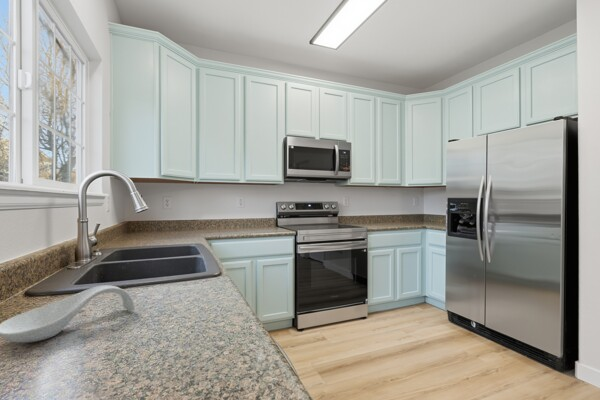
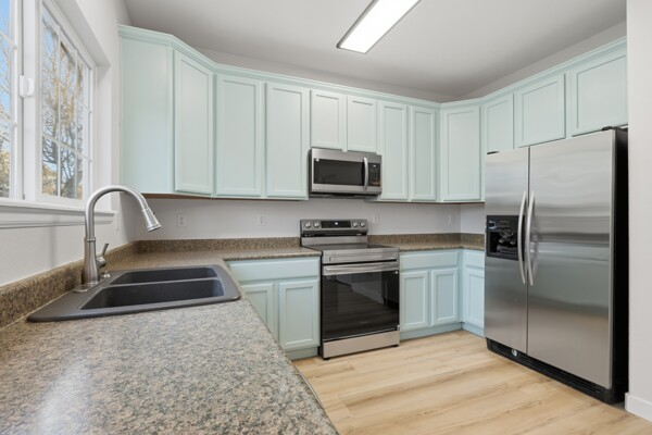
- spoon rest (73, 309)
